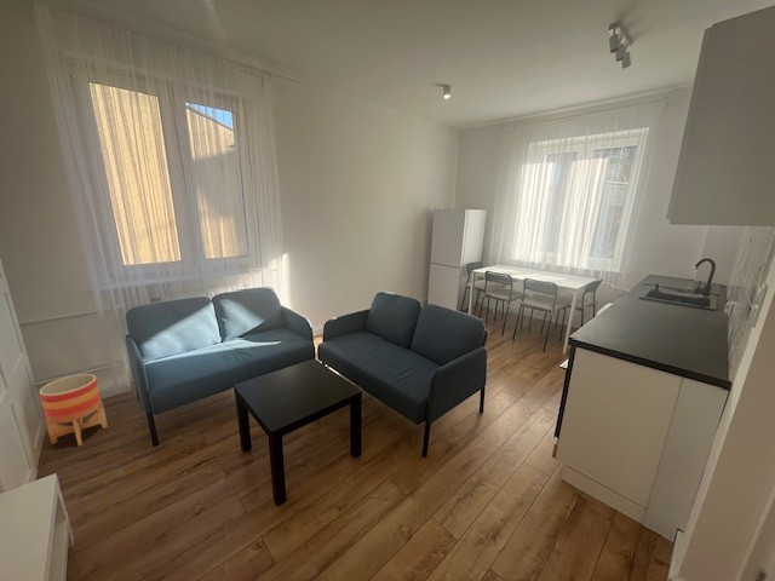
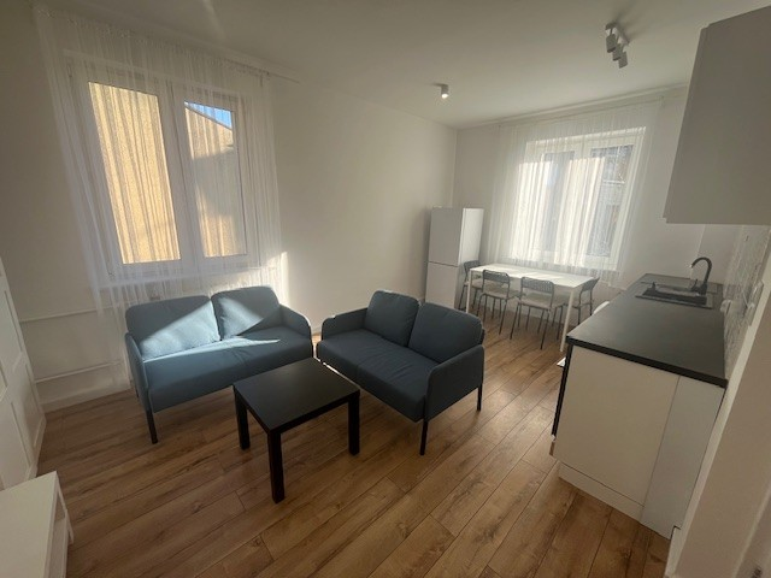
- planter (74, 409)
